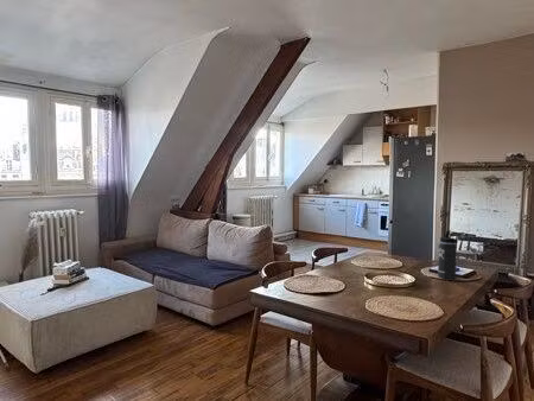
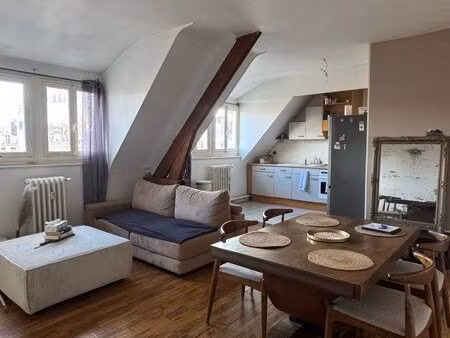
- thermos bottle (449, 254)
